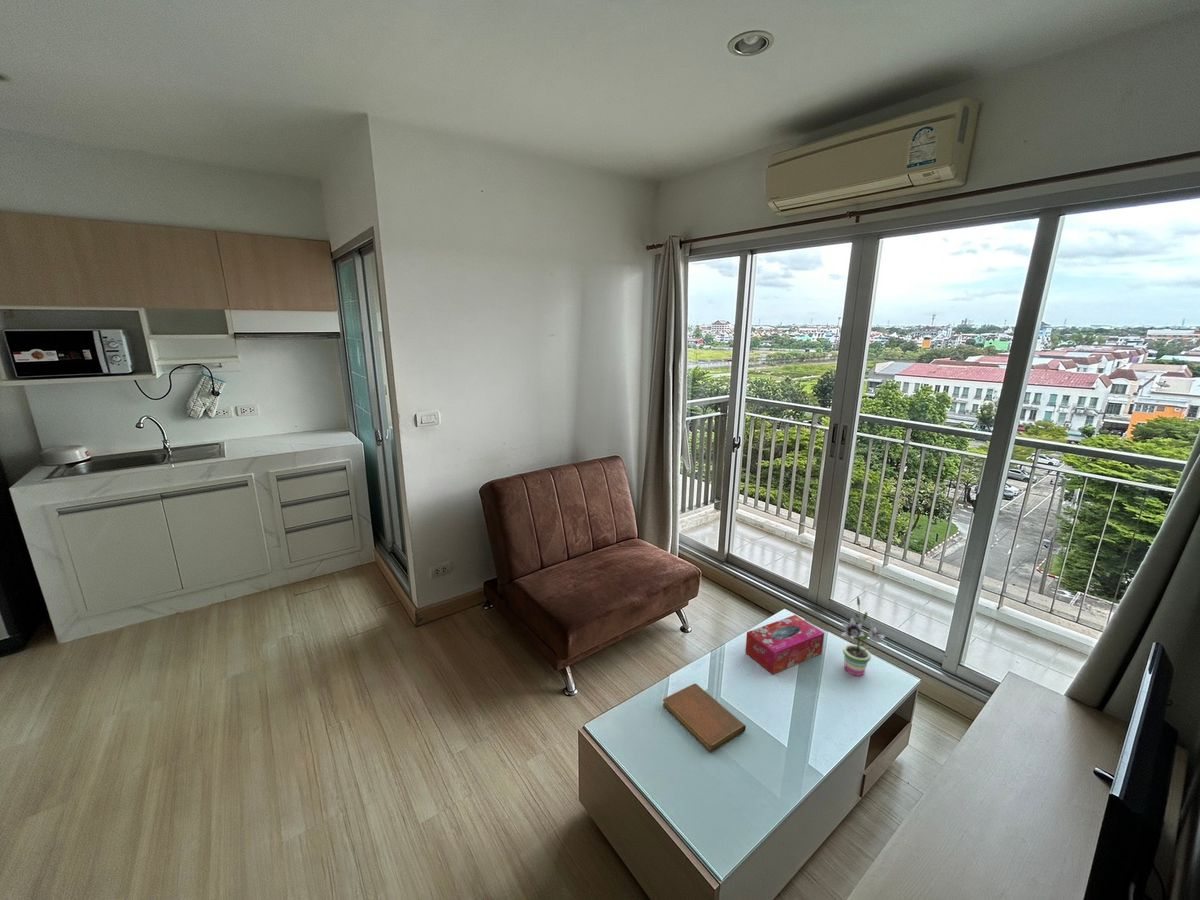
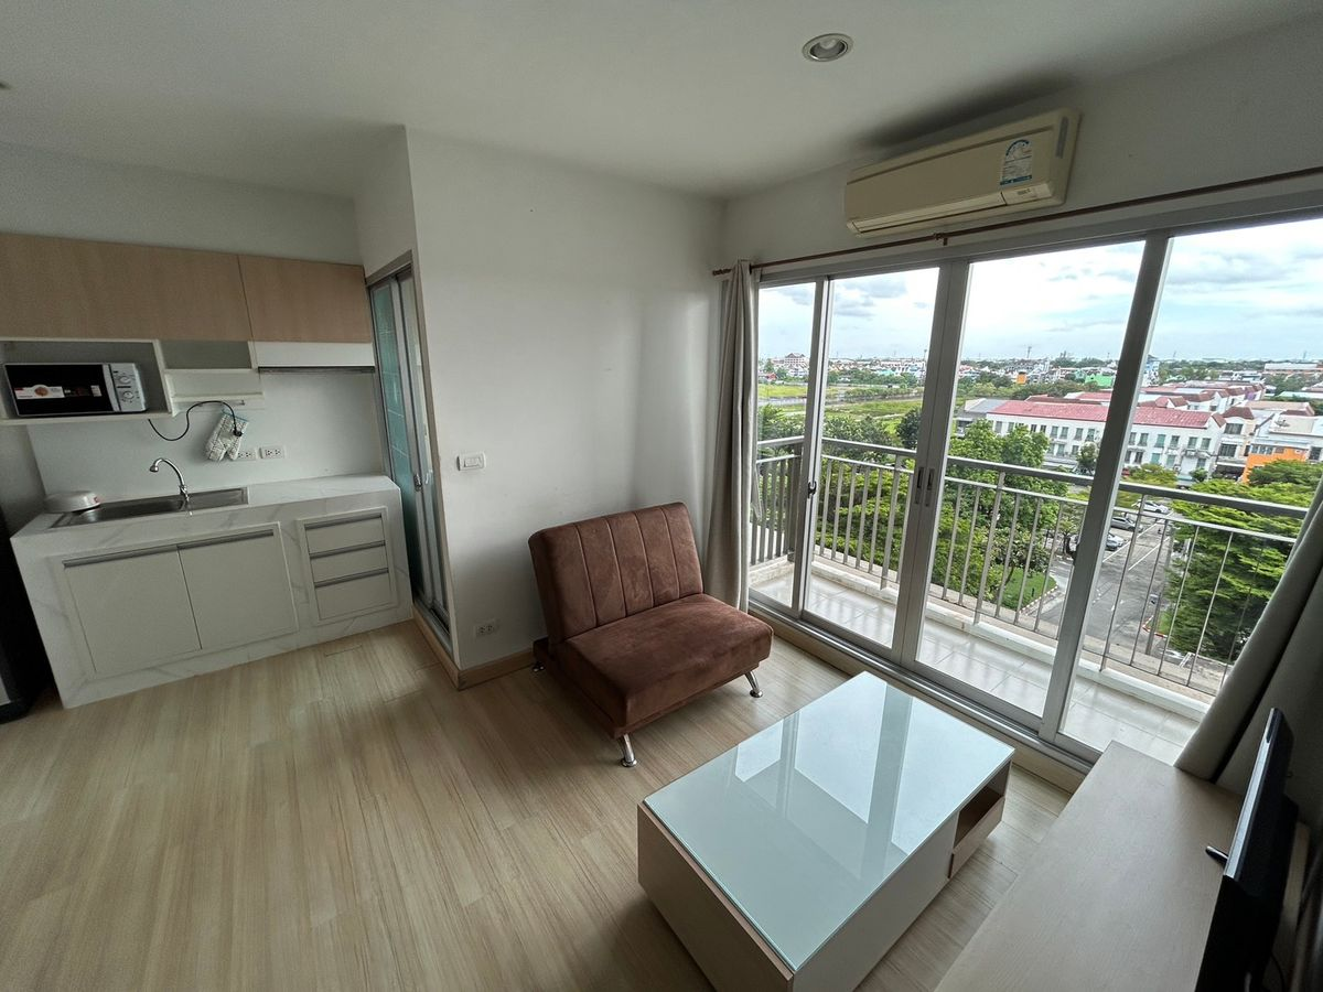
- potted plant (863, 639)
- tissue box (784, 642)
- notebook (702, 714)
